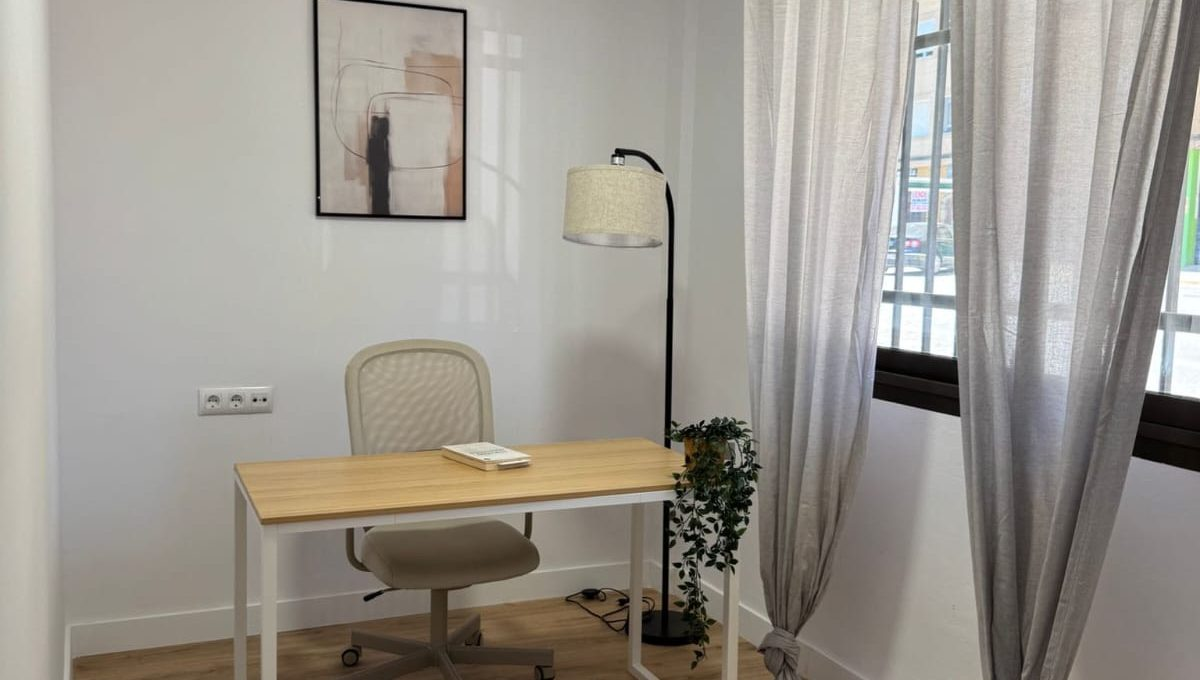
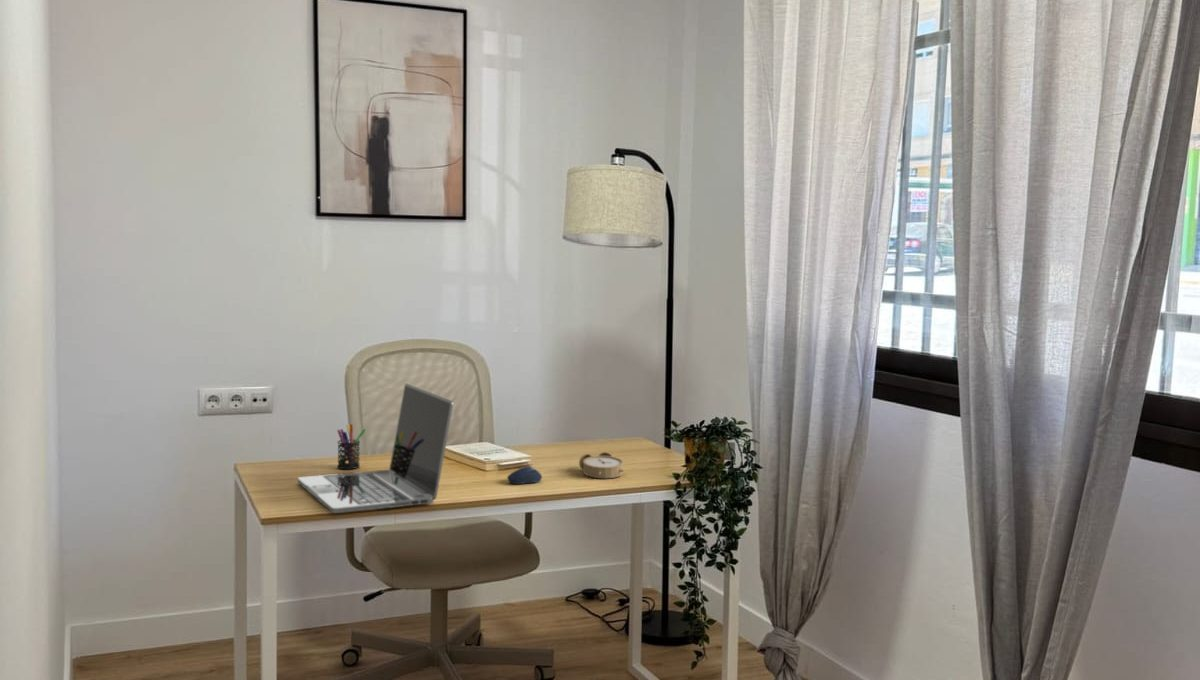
+ computer mouse (524, 473)
+ laptop (393, 446)
+ alarm clock (600, 463)
+ pen holder (351, 444)
